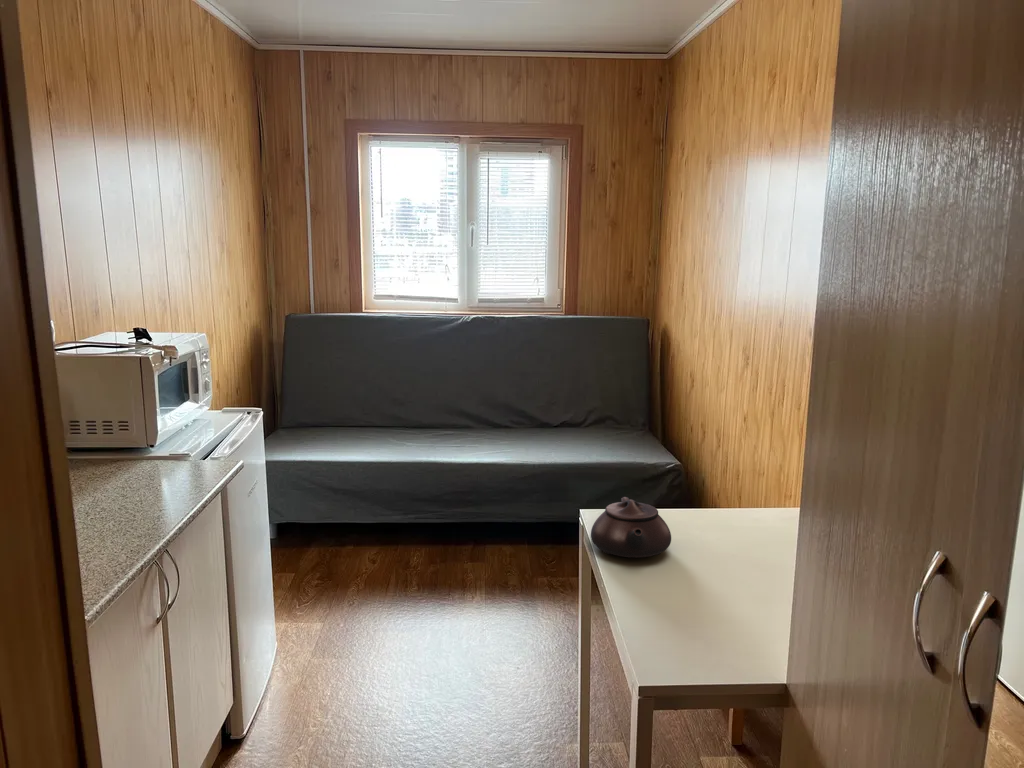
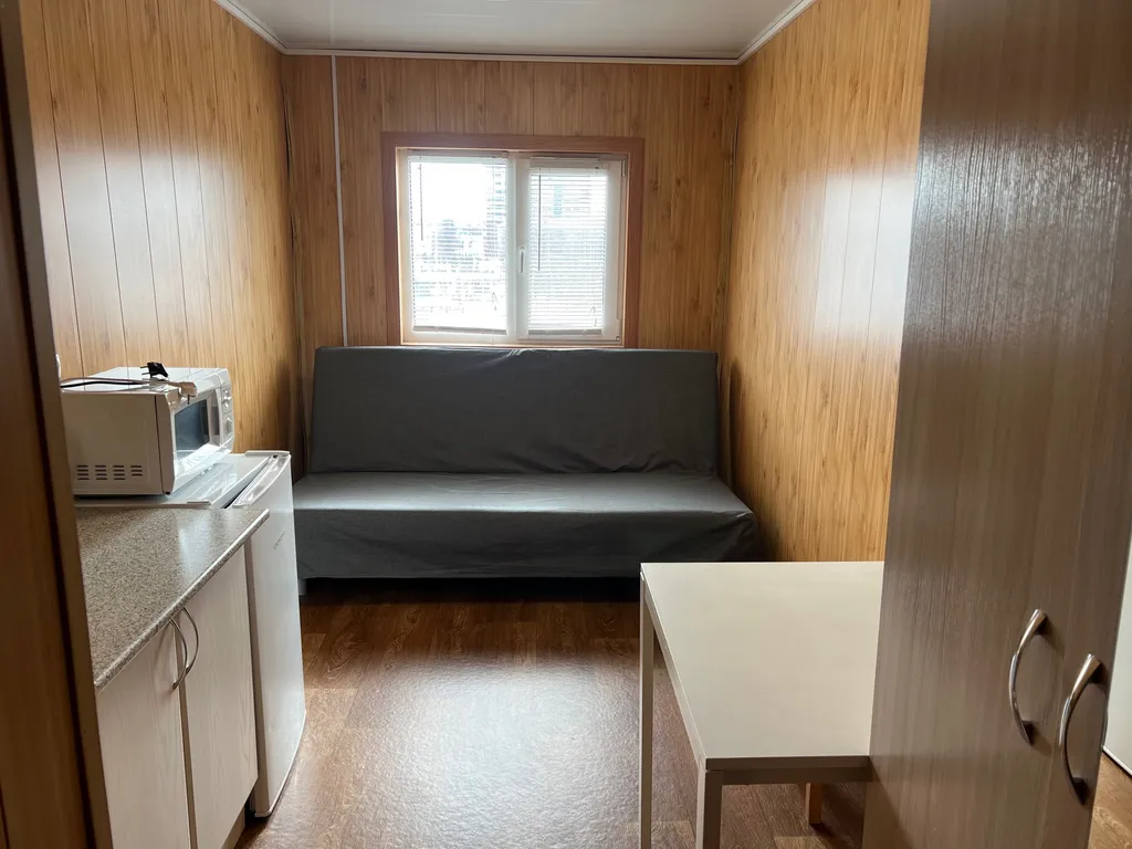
- teapot (632, 523)
